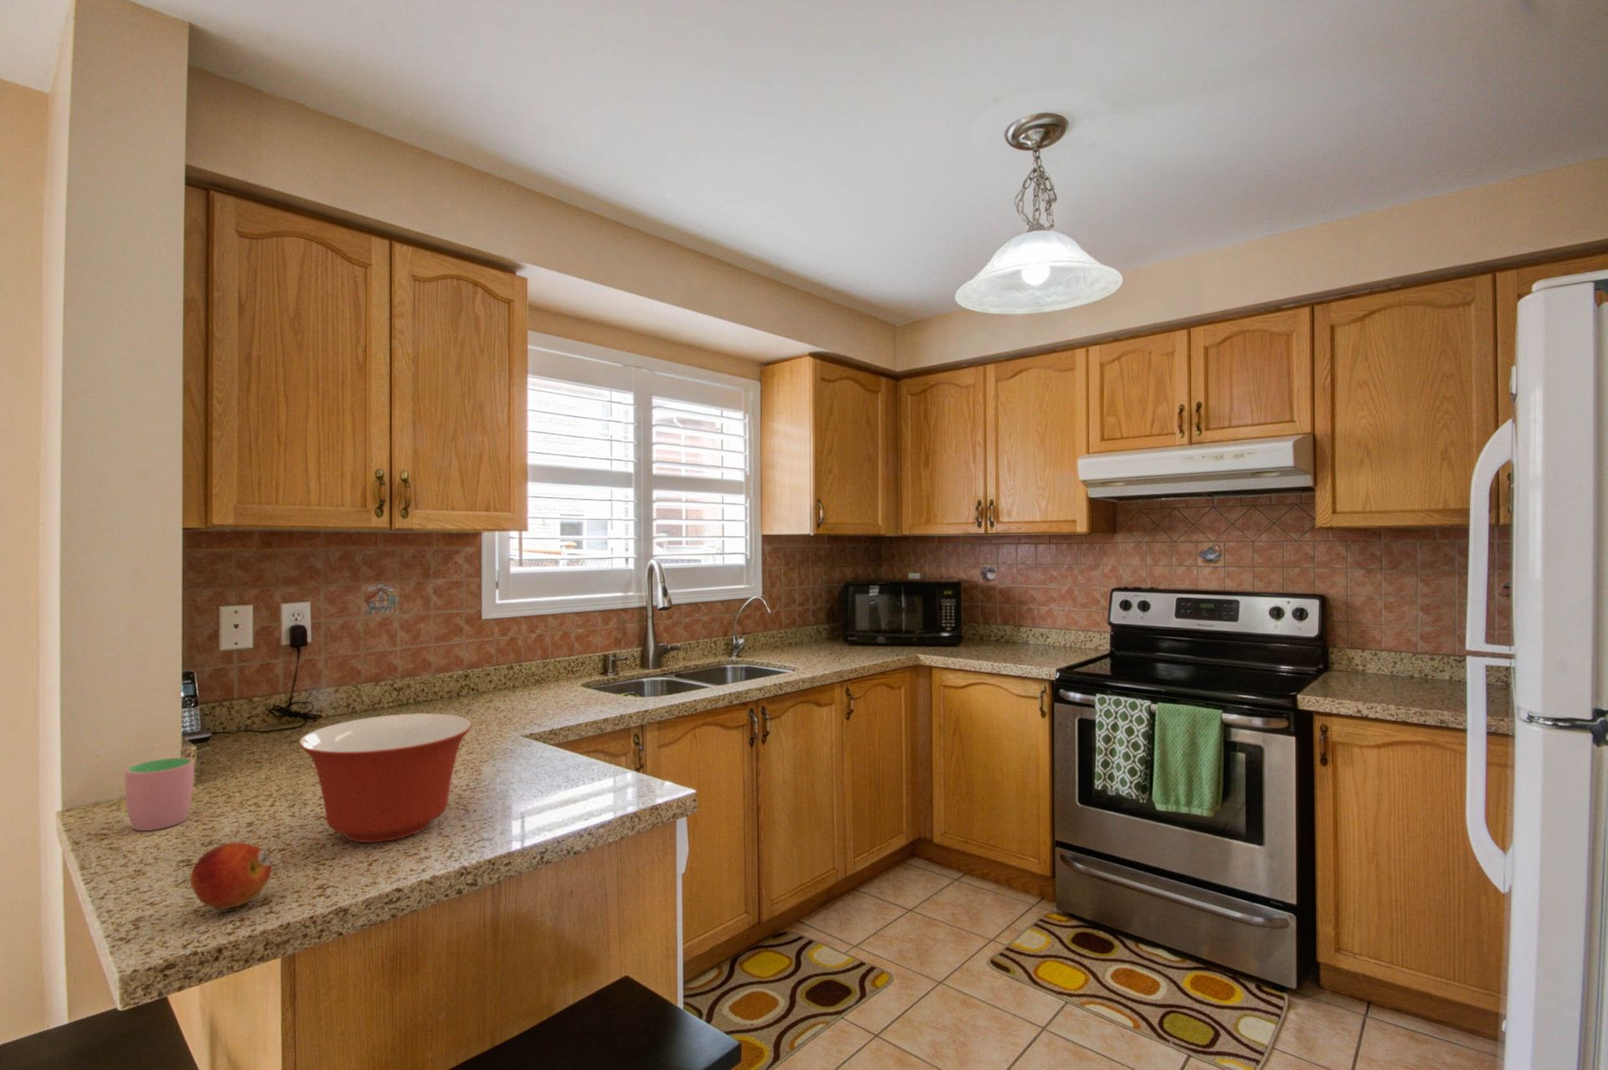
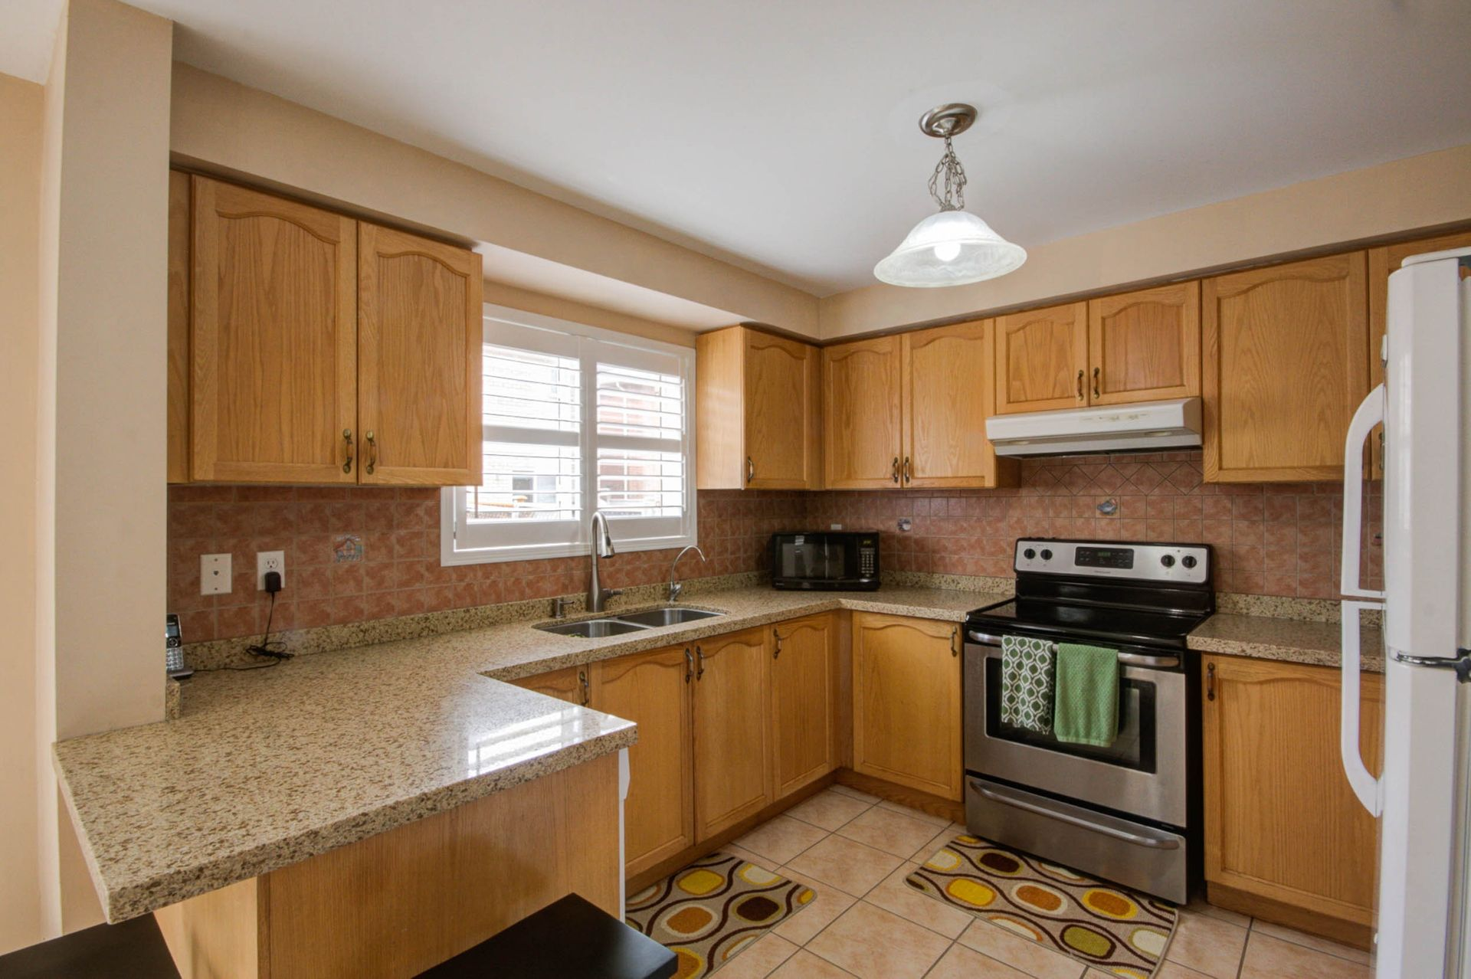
- mixing bowl (388, 779)
- fruit (233, 875)
- cup (162, 792)
